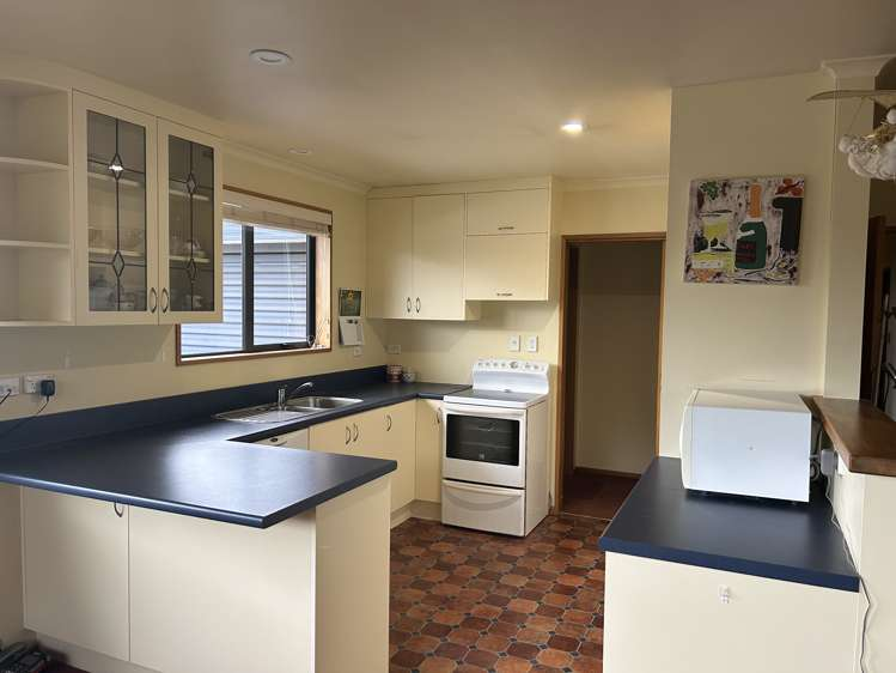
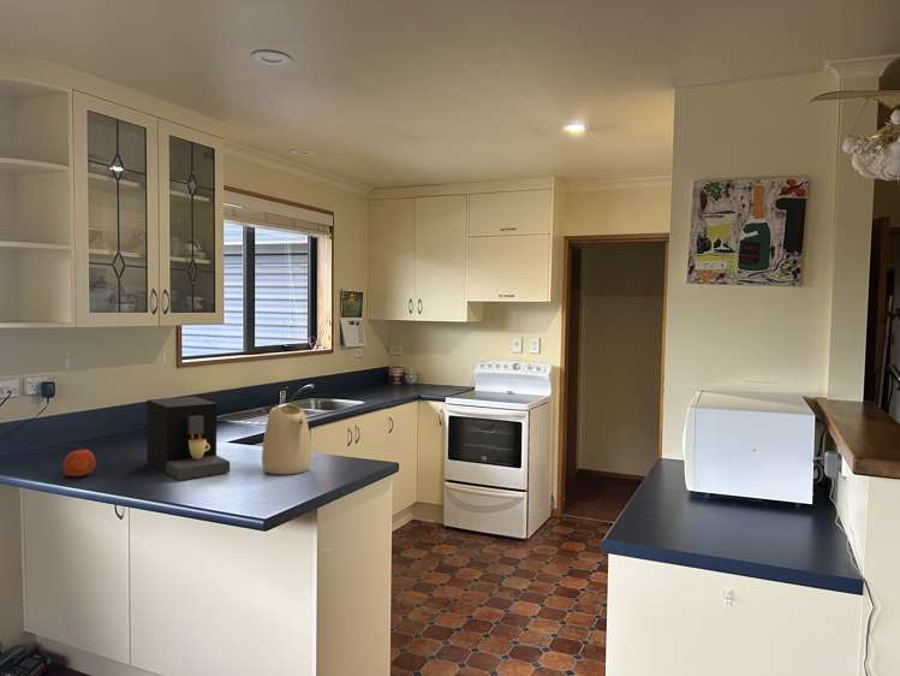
+ coffee maker (186, 435)
+ kettle (285, 435)
+ apple (79, 461)
